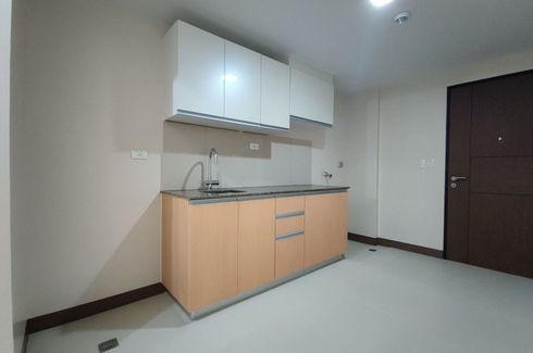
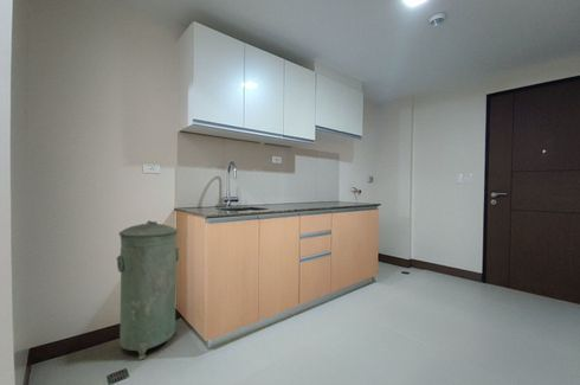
+ trash can (149, 282)
